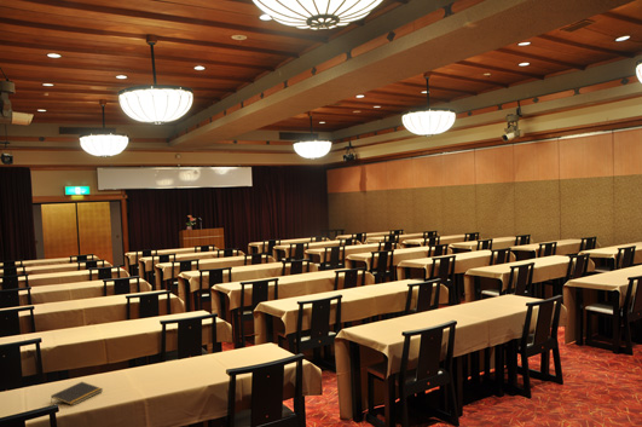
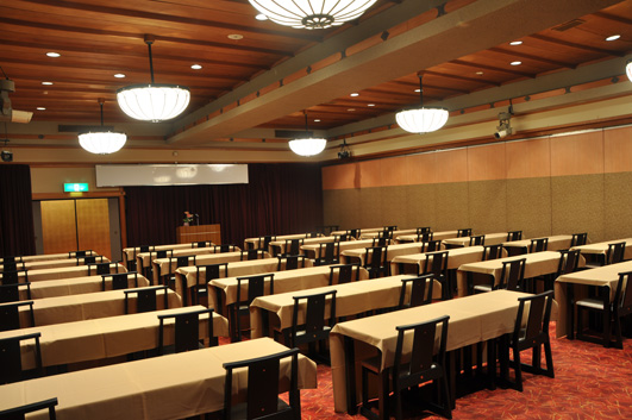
- notepad (77, 392)
